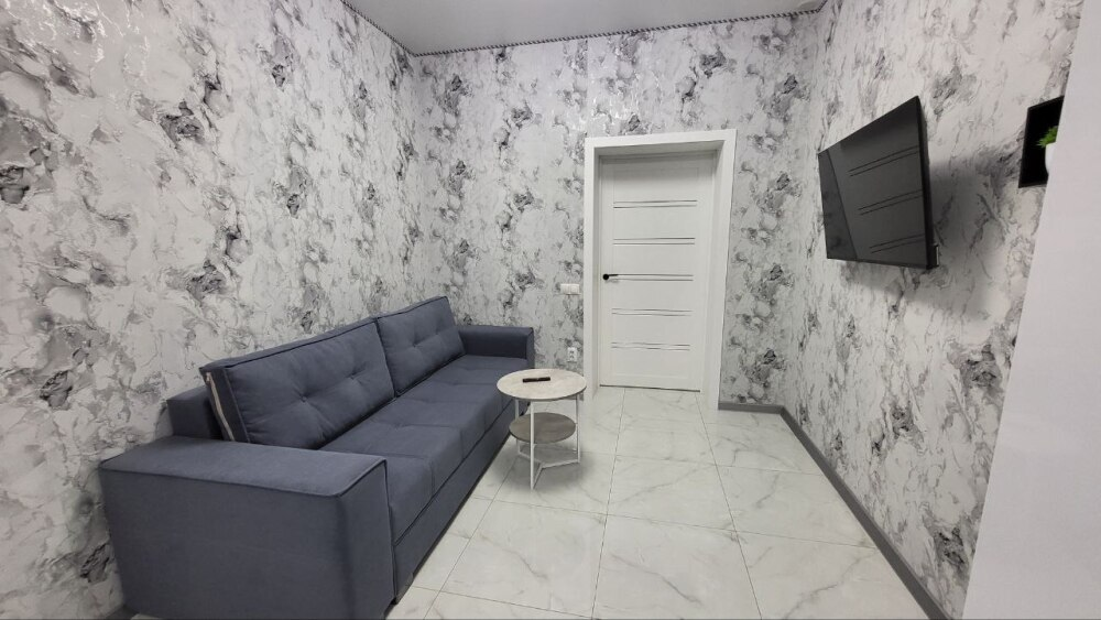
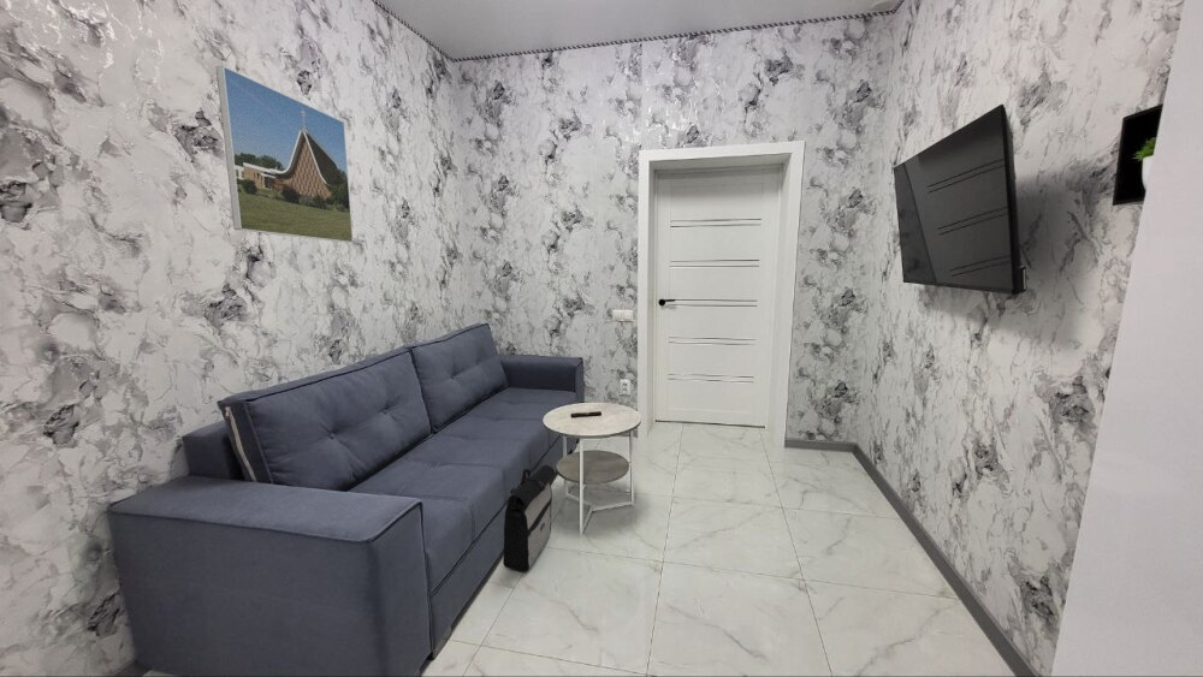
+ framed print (296, 168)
+ backpack (528, 511)
